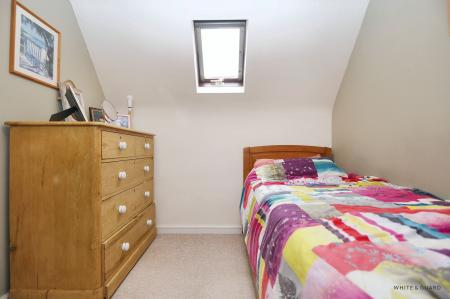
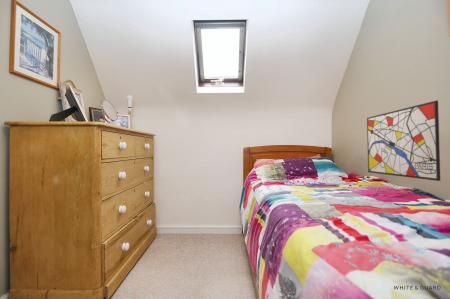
+ wall art (396, 143)
